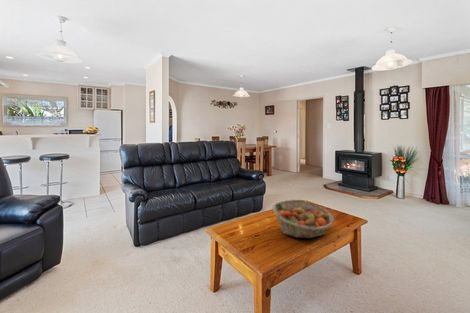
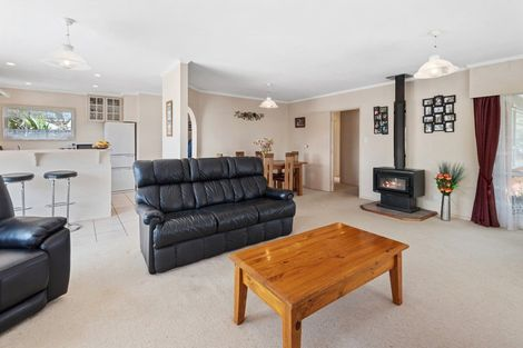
- fruit basket (302, 217)
